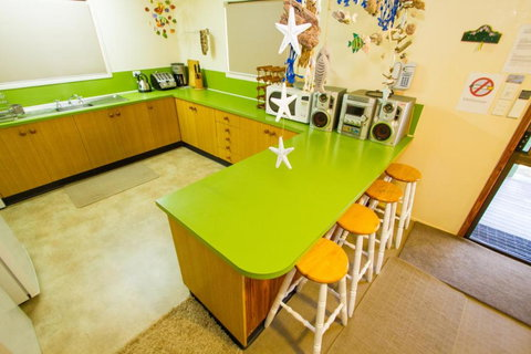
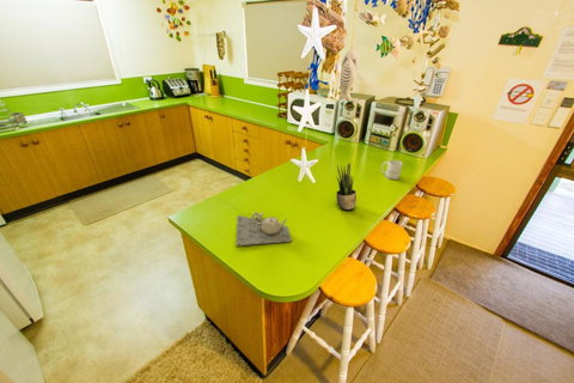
+ mug (390, 169)
+ teapot (262, 220)
+ potted plant (346, 184)
